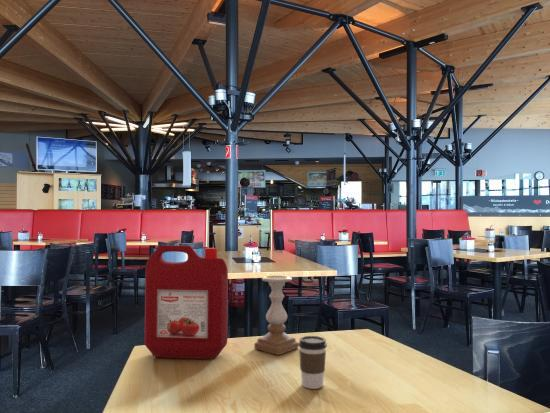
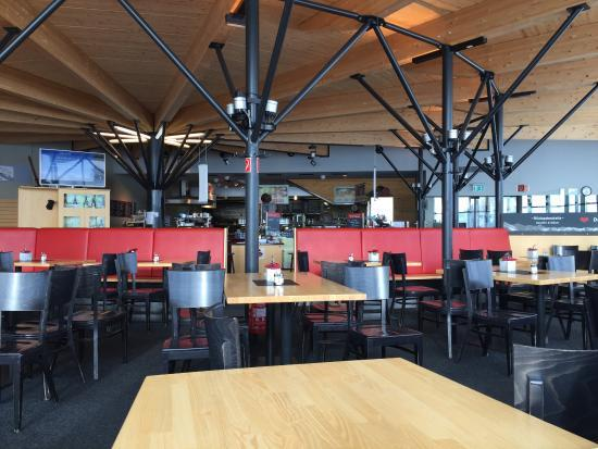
- ketchup jug (187, 300)
- coffee cup (312, 361)
- candle holder (276, 312)
